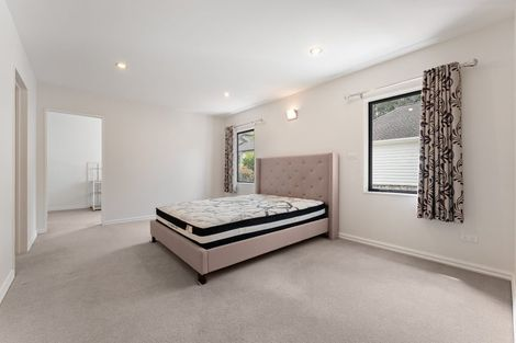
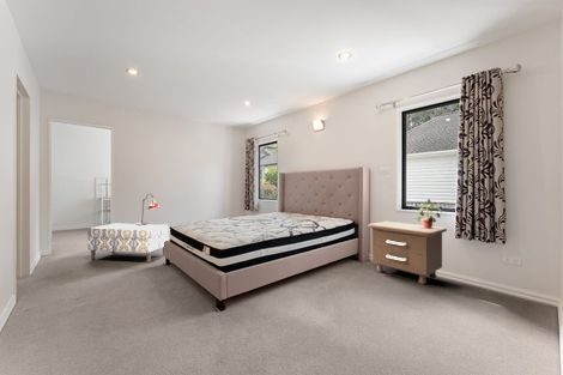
+ nightstand (404, 249)
+ bench (129, 241)
+ lamp (149, 208)
+ potted plant (428, 211)
